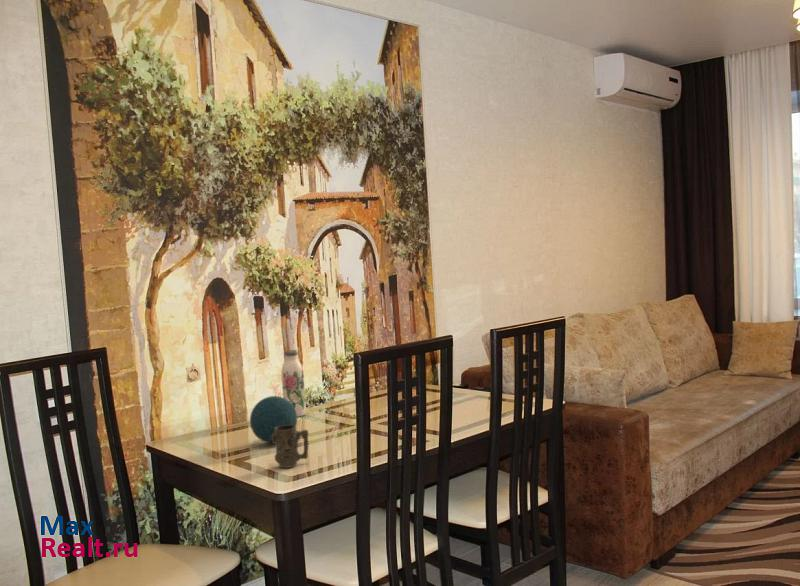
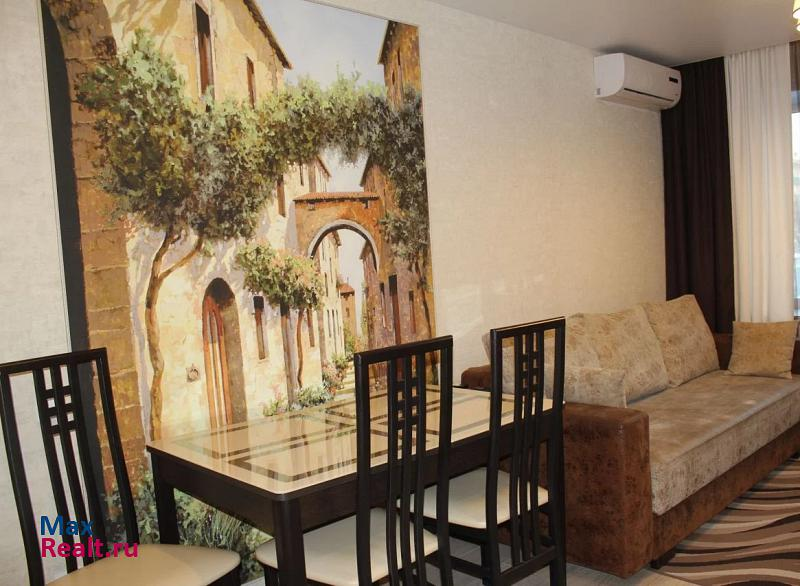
- mug (291, 445)
- water bottle (293, 382)
- decorative orb (273, 419)
